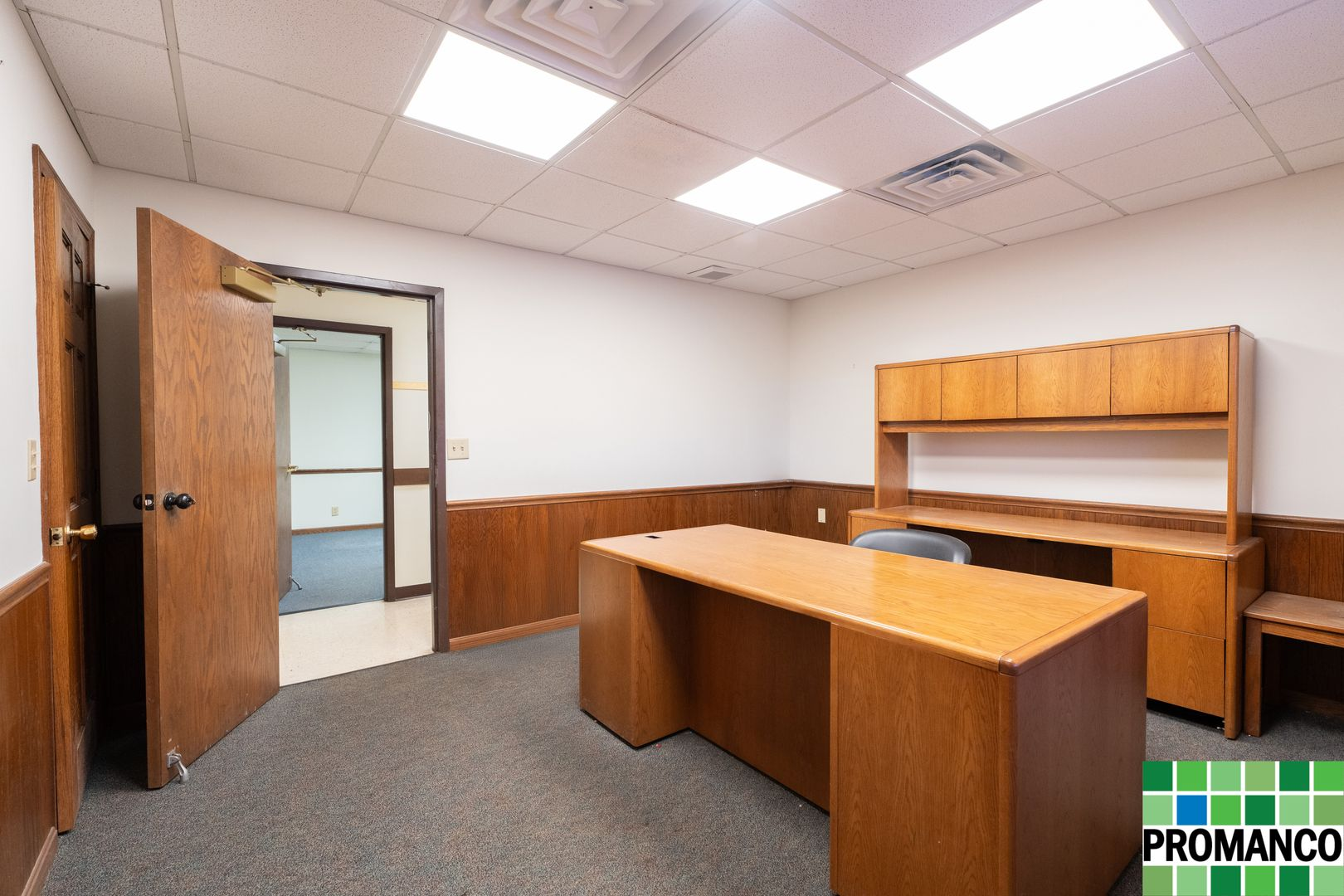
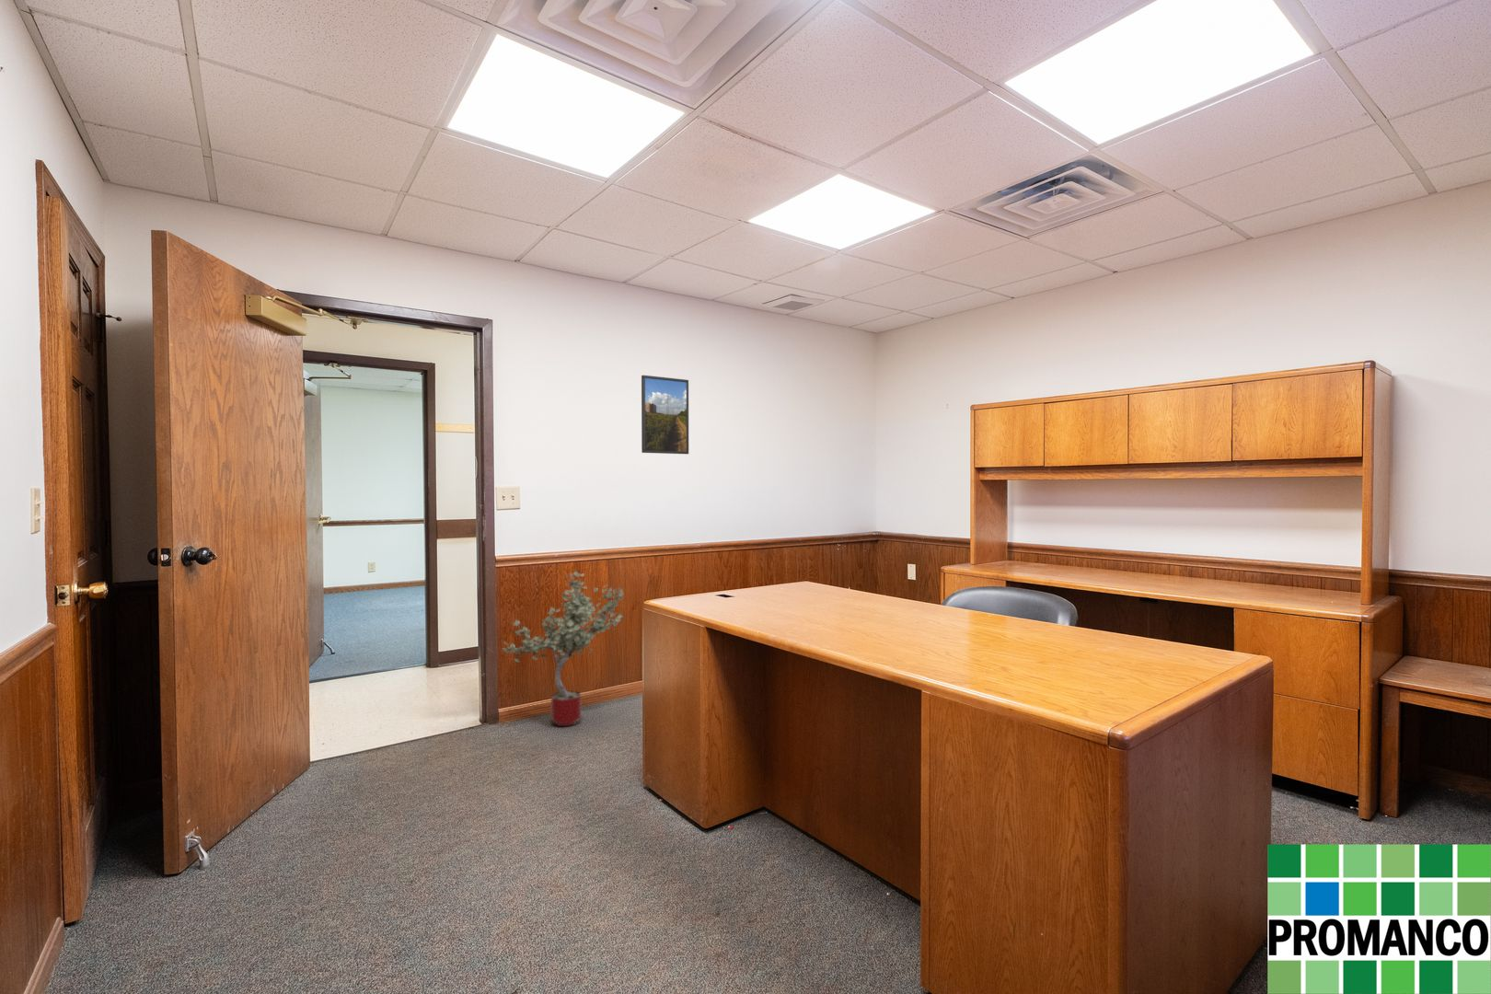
+ potted tree (561, 646)
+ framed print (666, 415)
